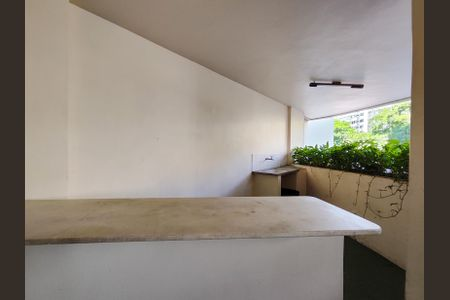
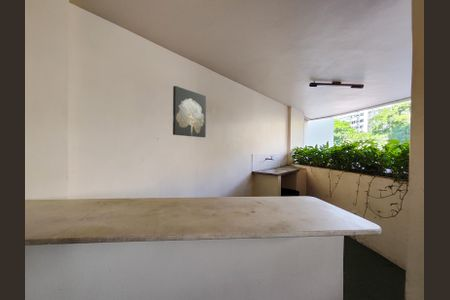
+ wall art (190, 113)
